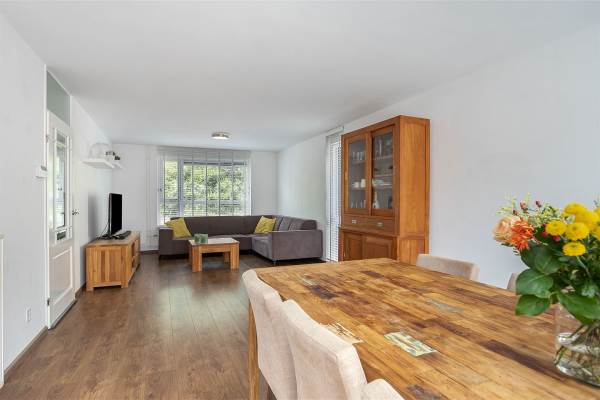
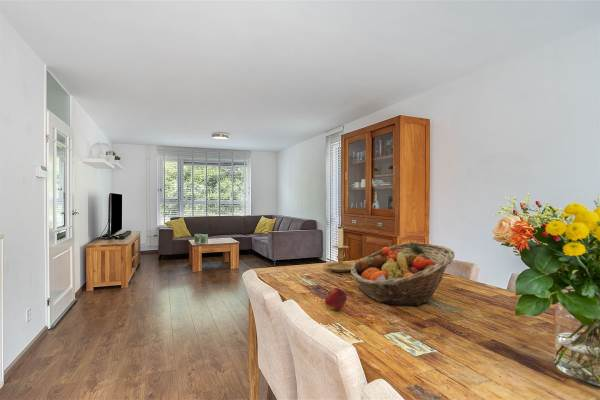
+ candle holder (340, 248)
+ fruit basket (399, 269)
+ apple (335, 298)
